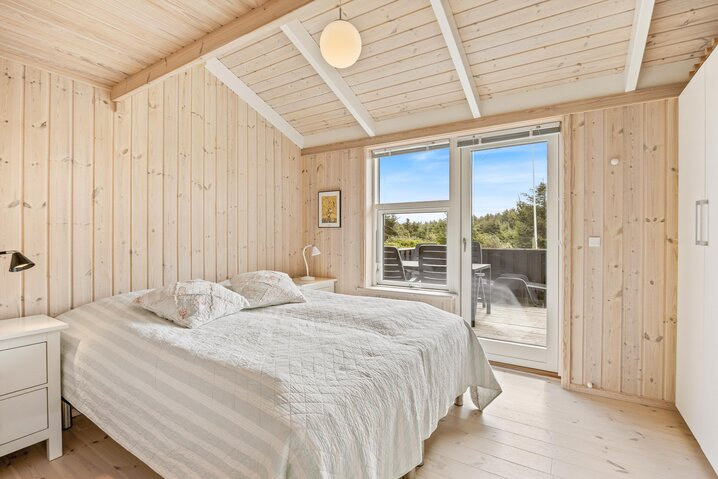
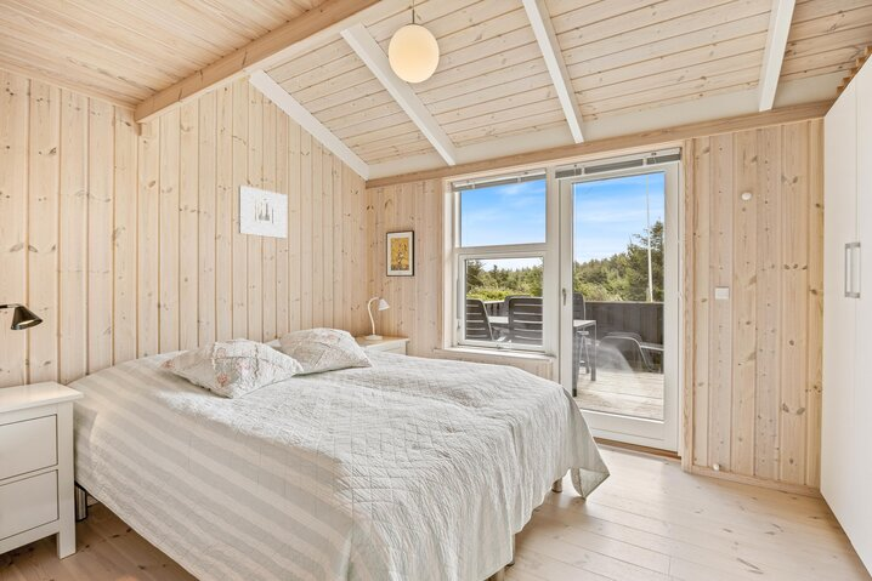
+ wall art (264, 212)
